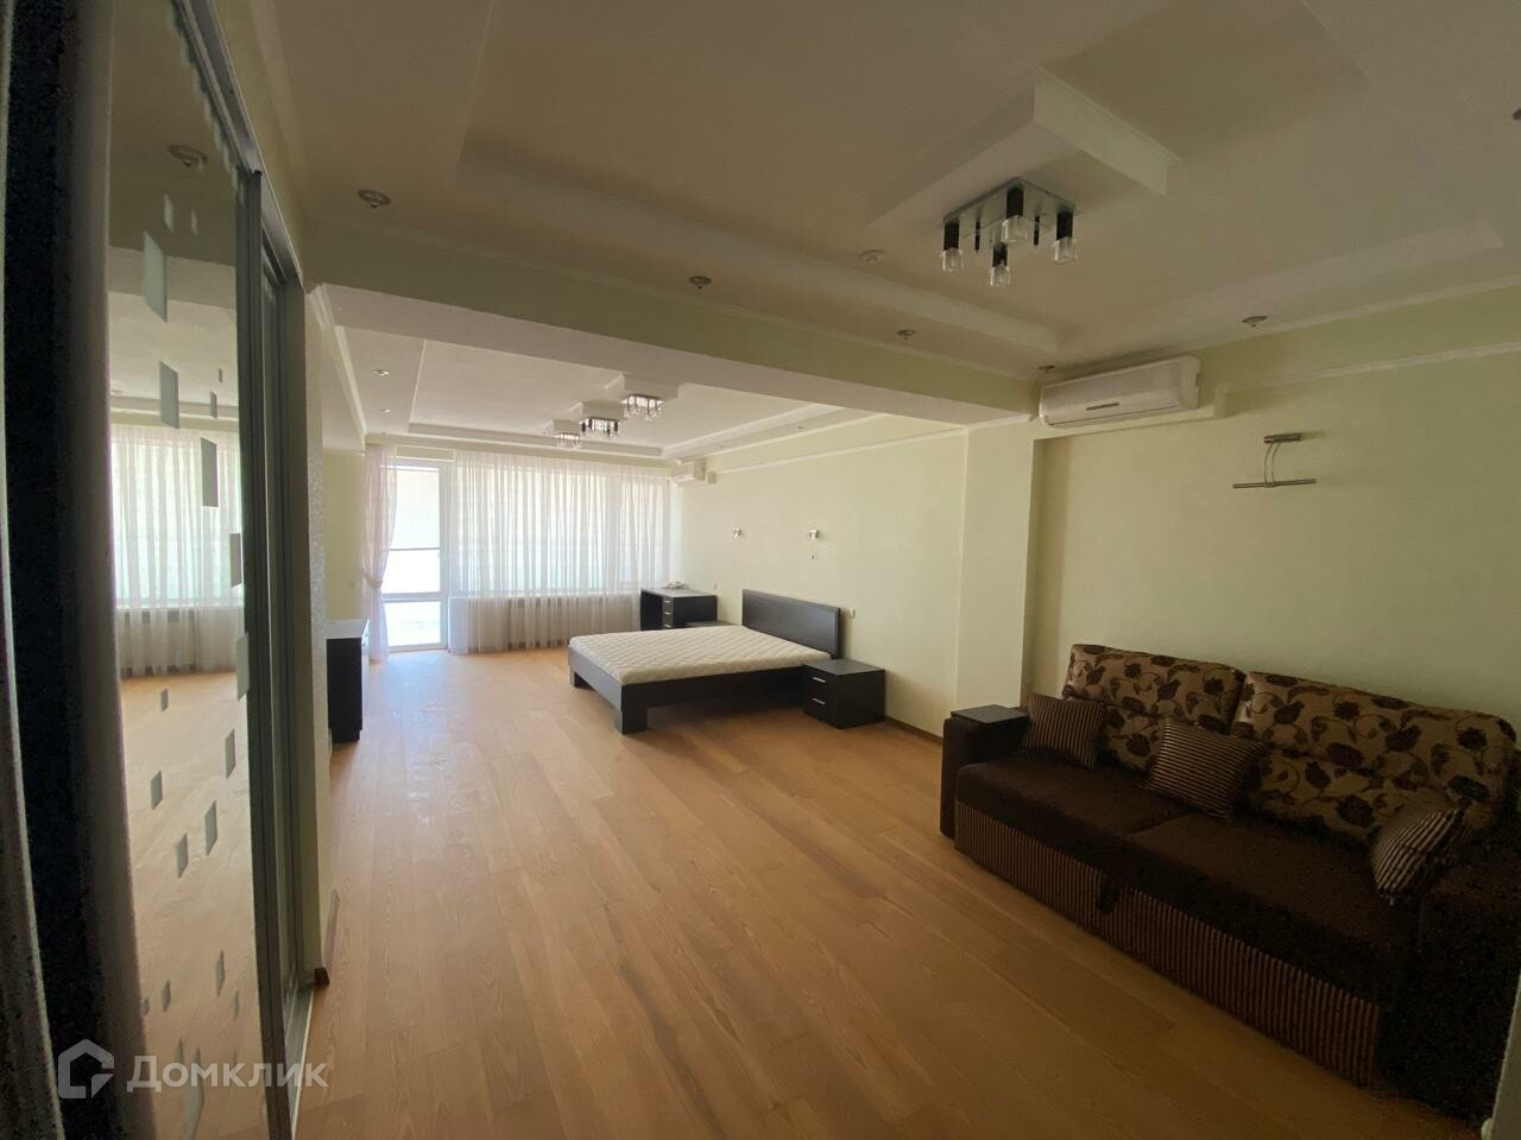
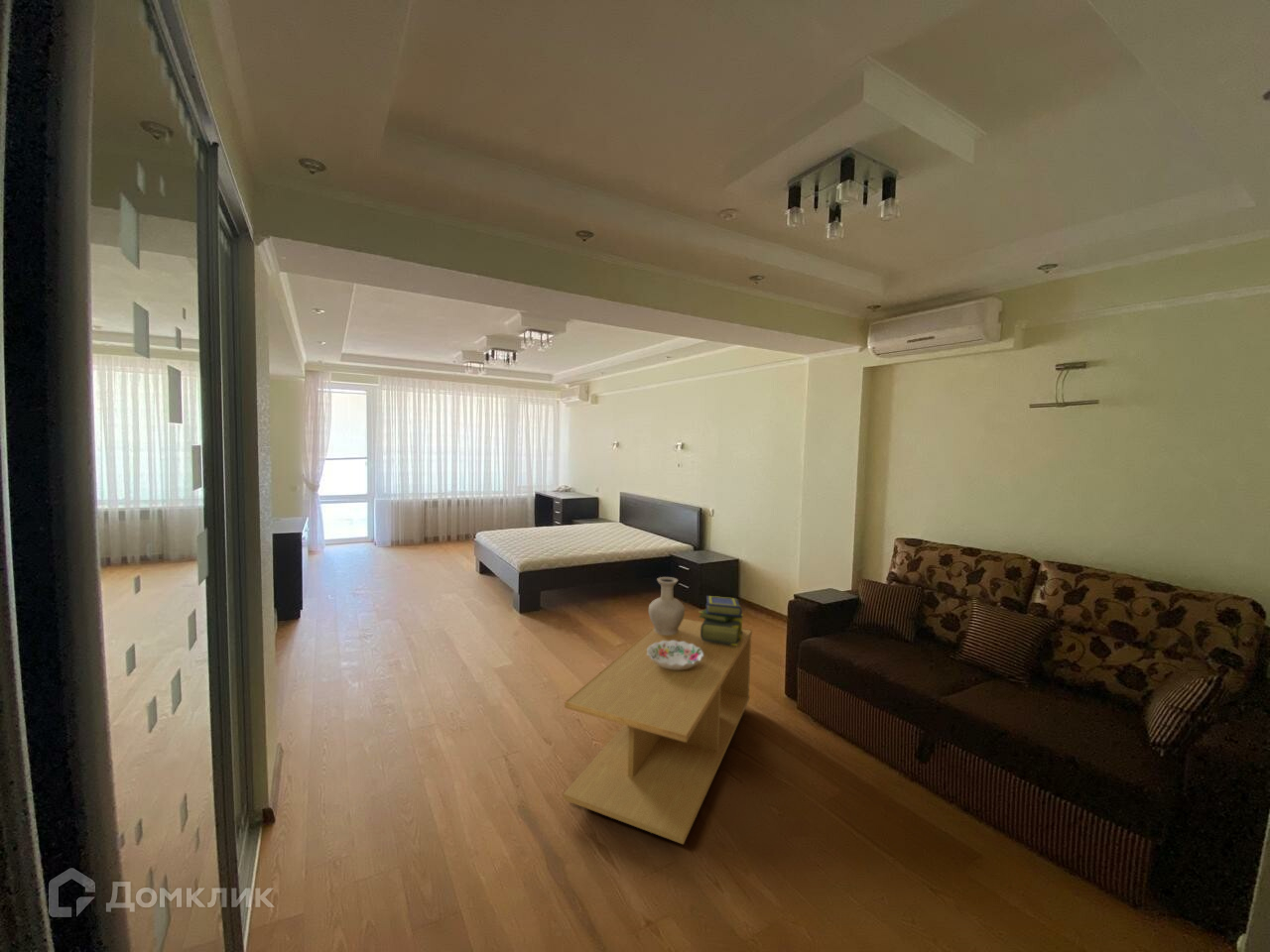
+ coffee table (673, 705)
+ vase (667, 605)
+ stack of books (721, 617)
+ decorative bowl (675, 656)
